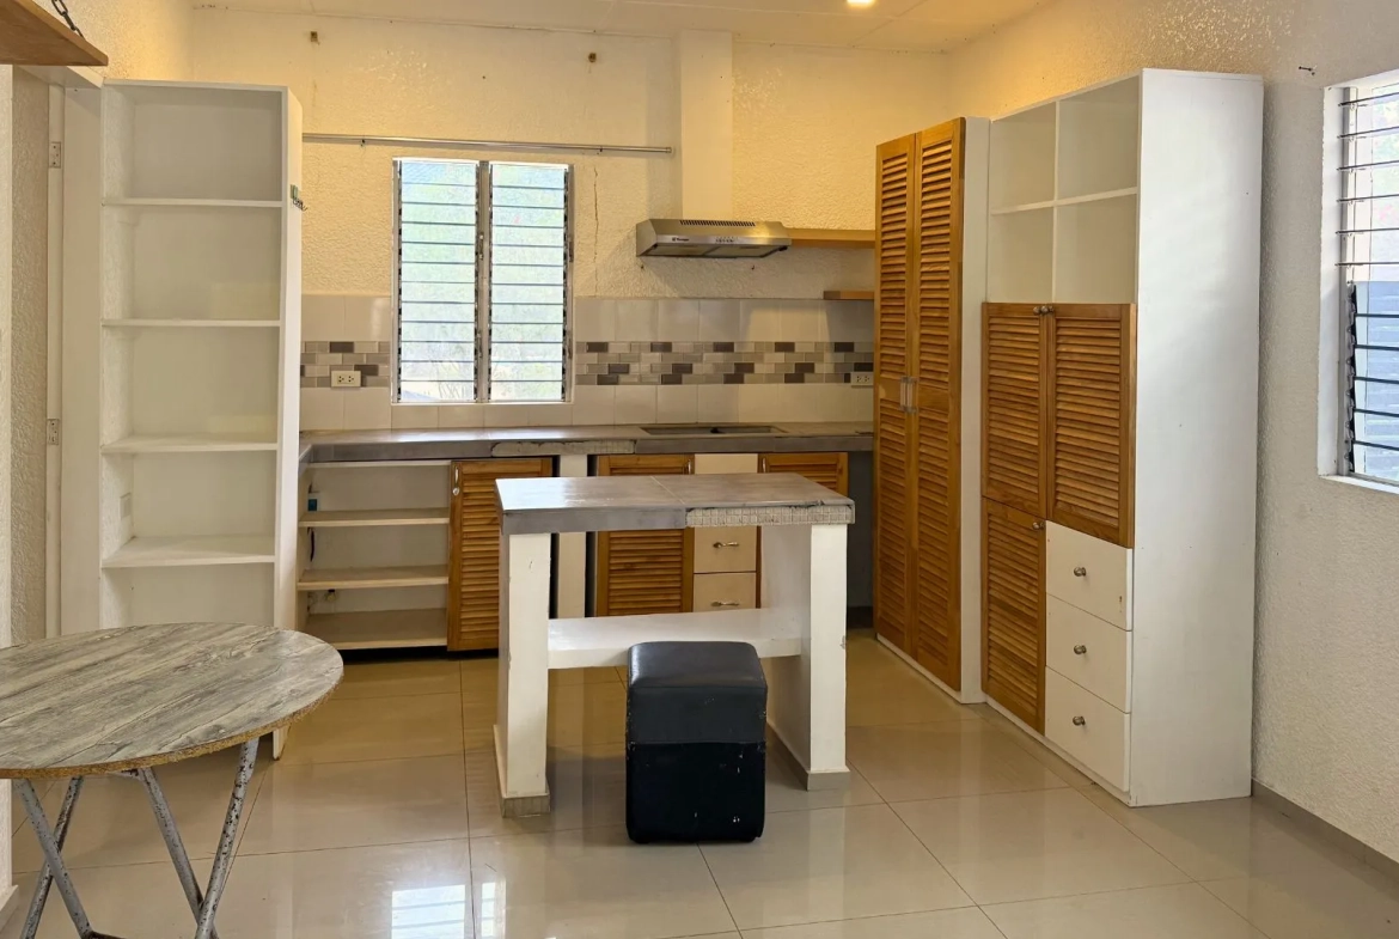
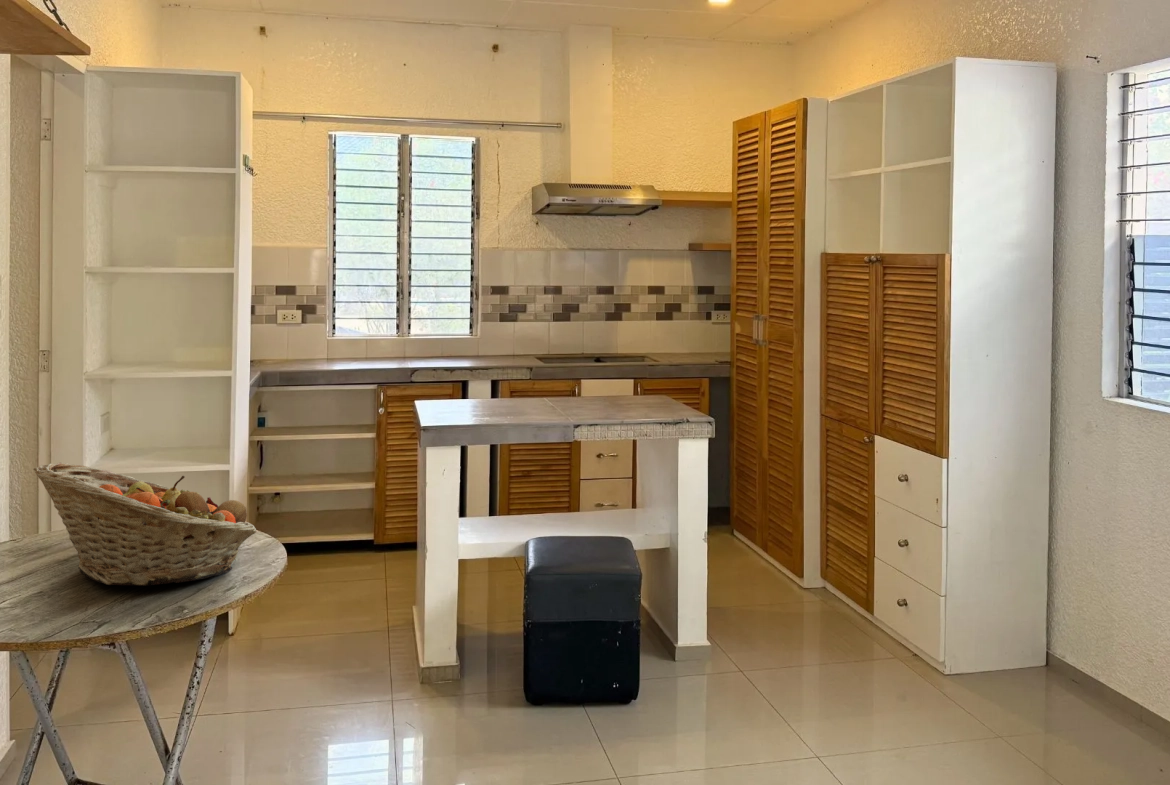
+ fruit basket (147, 516)
